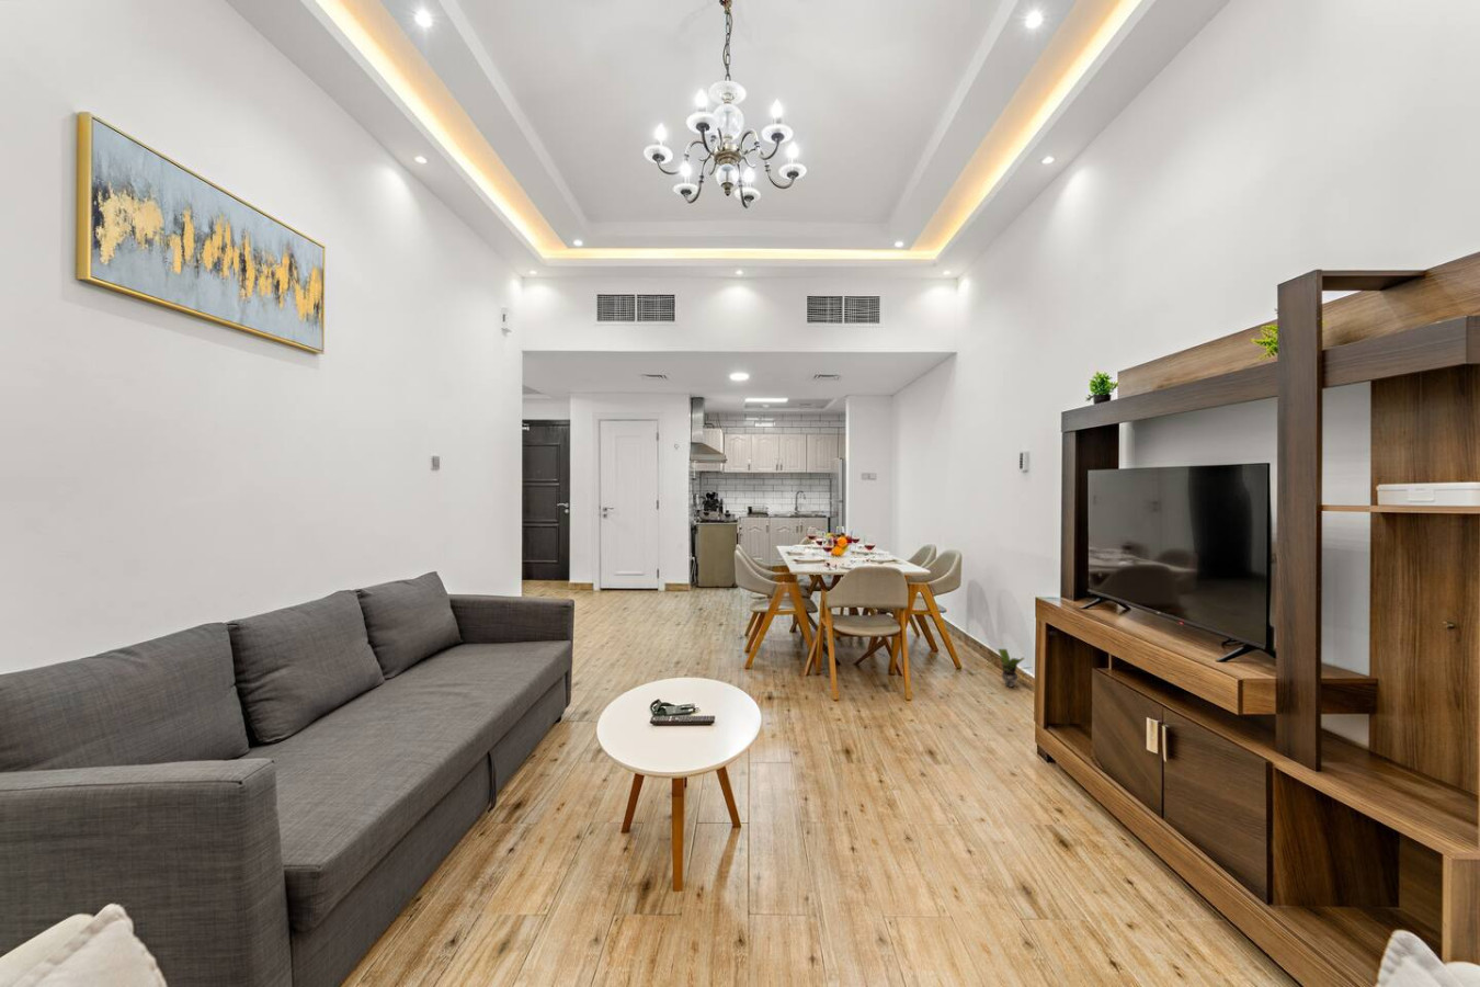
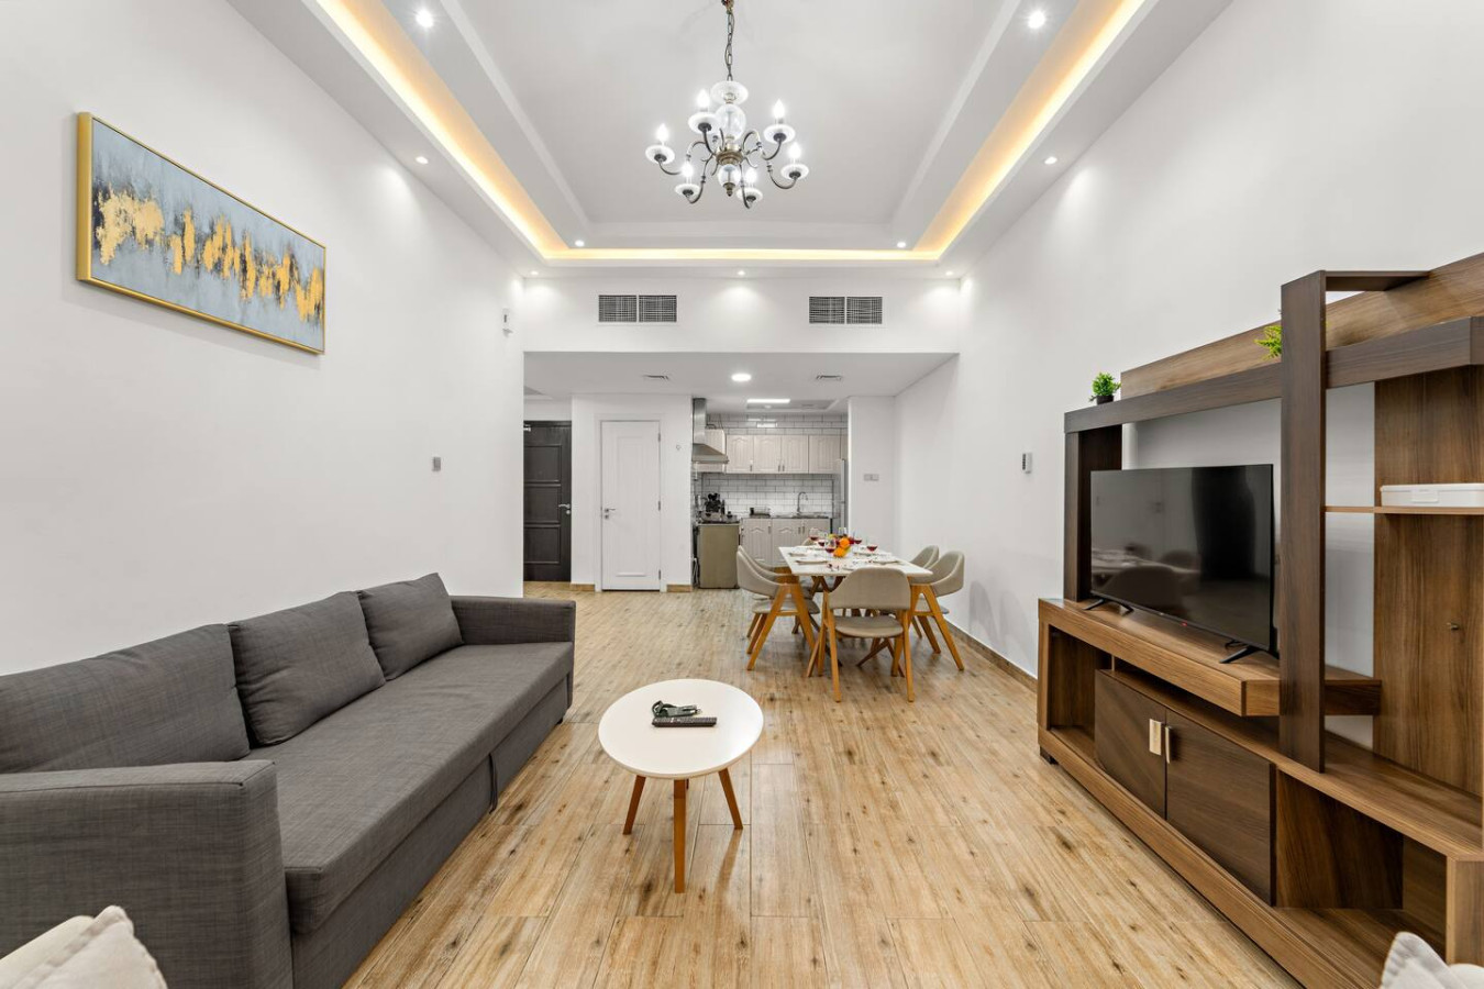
- potted plant (1009, 669)
